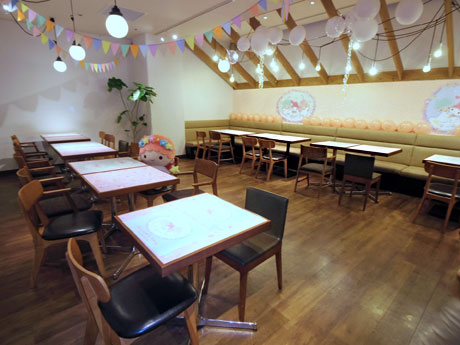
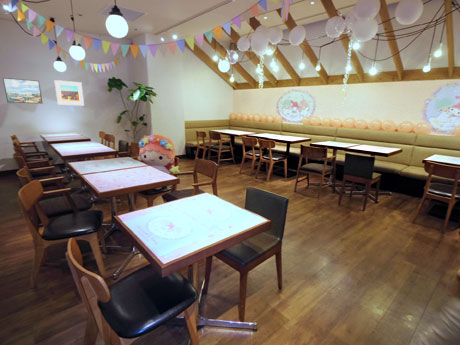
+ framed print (69, 93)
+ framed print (23, 91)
